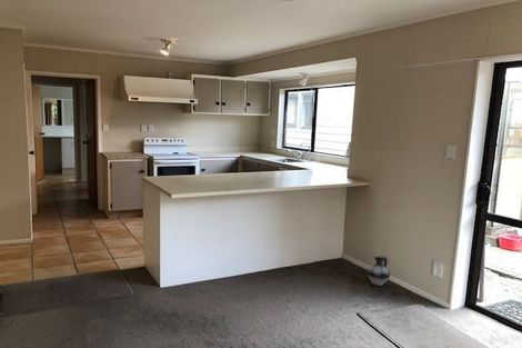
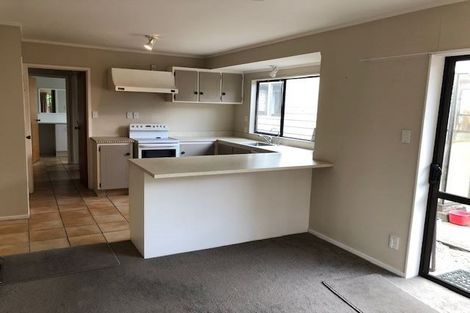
- ceramic jug (379, 269)
